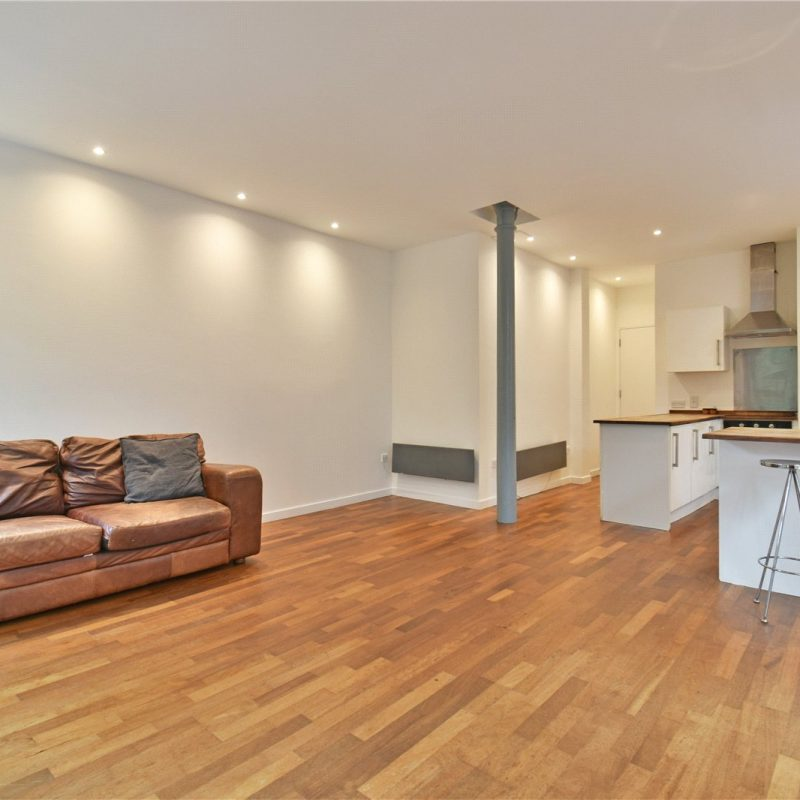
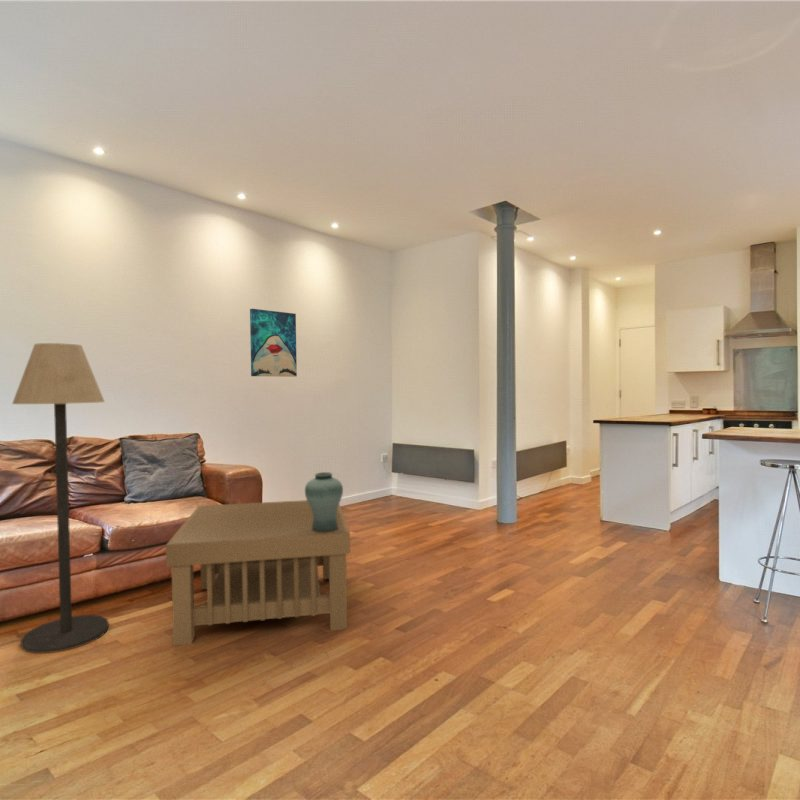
+ floor lamp (62, 490)
+ coffee table (266, 561)
+ vase (324, 500)
+ wall art (274, 343)
